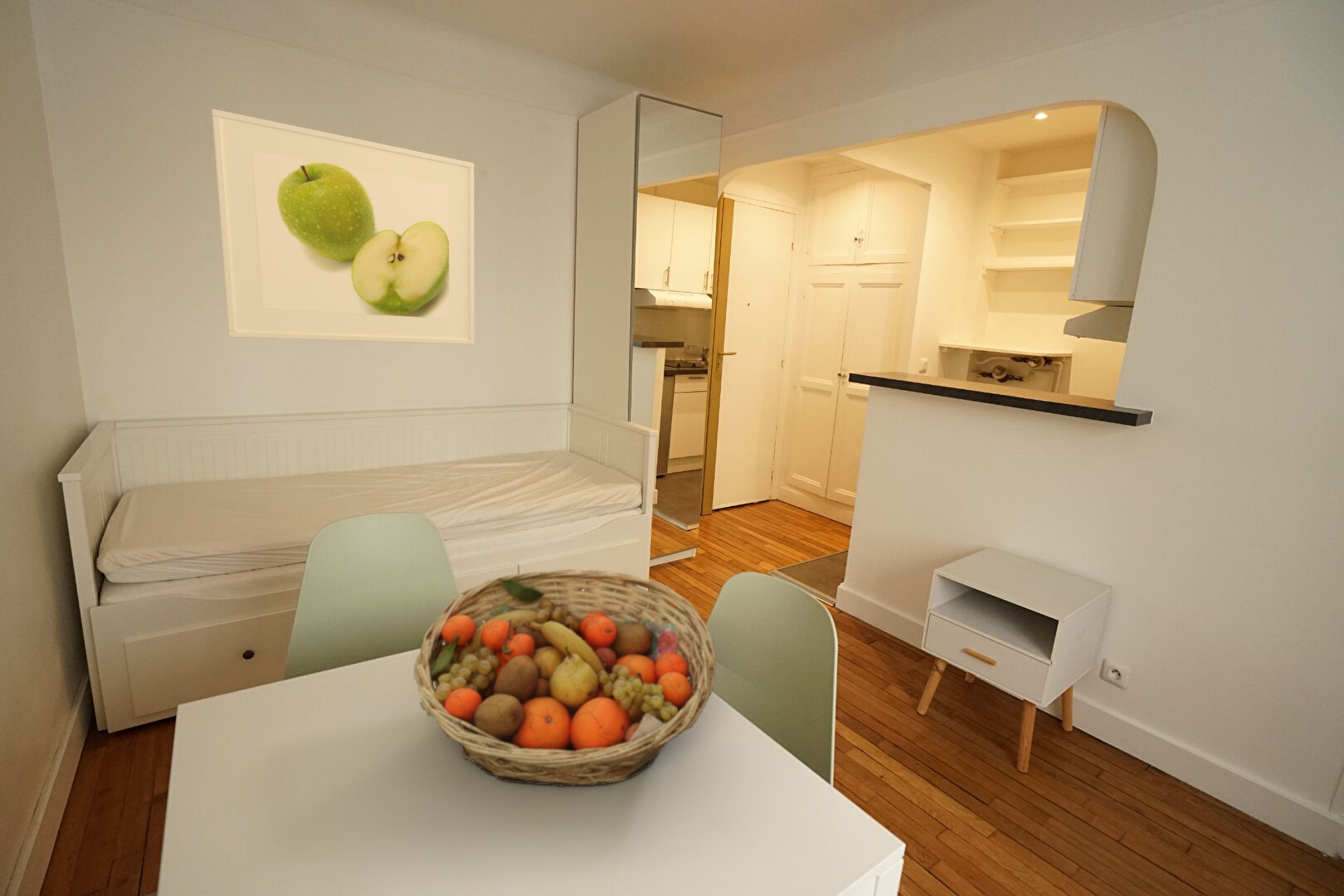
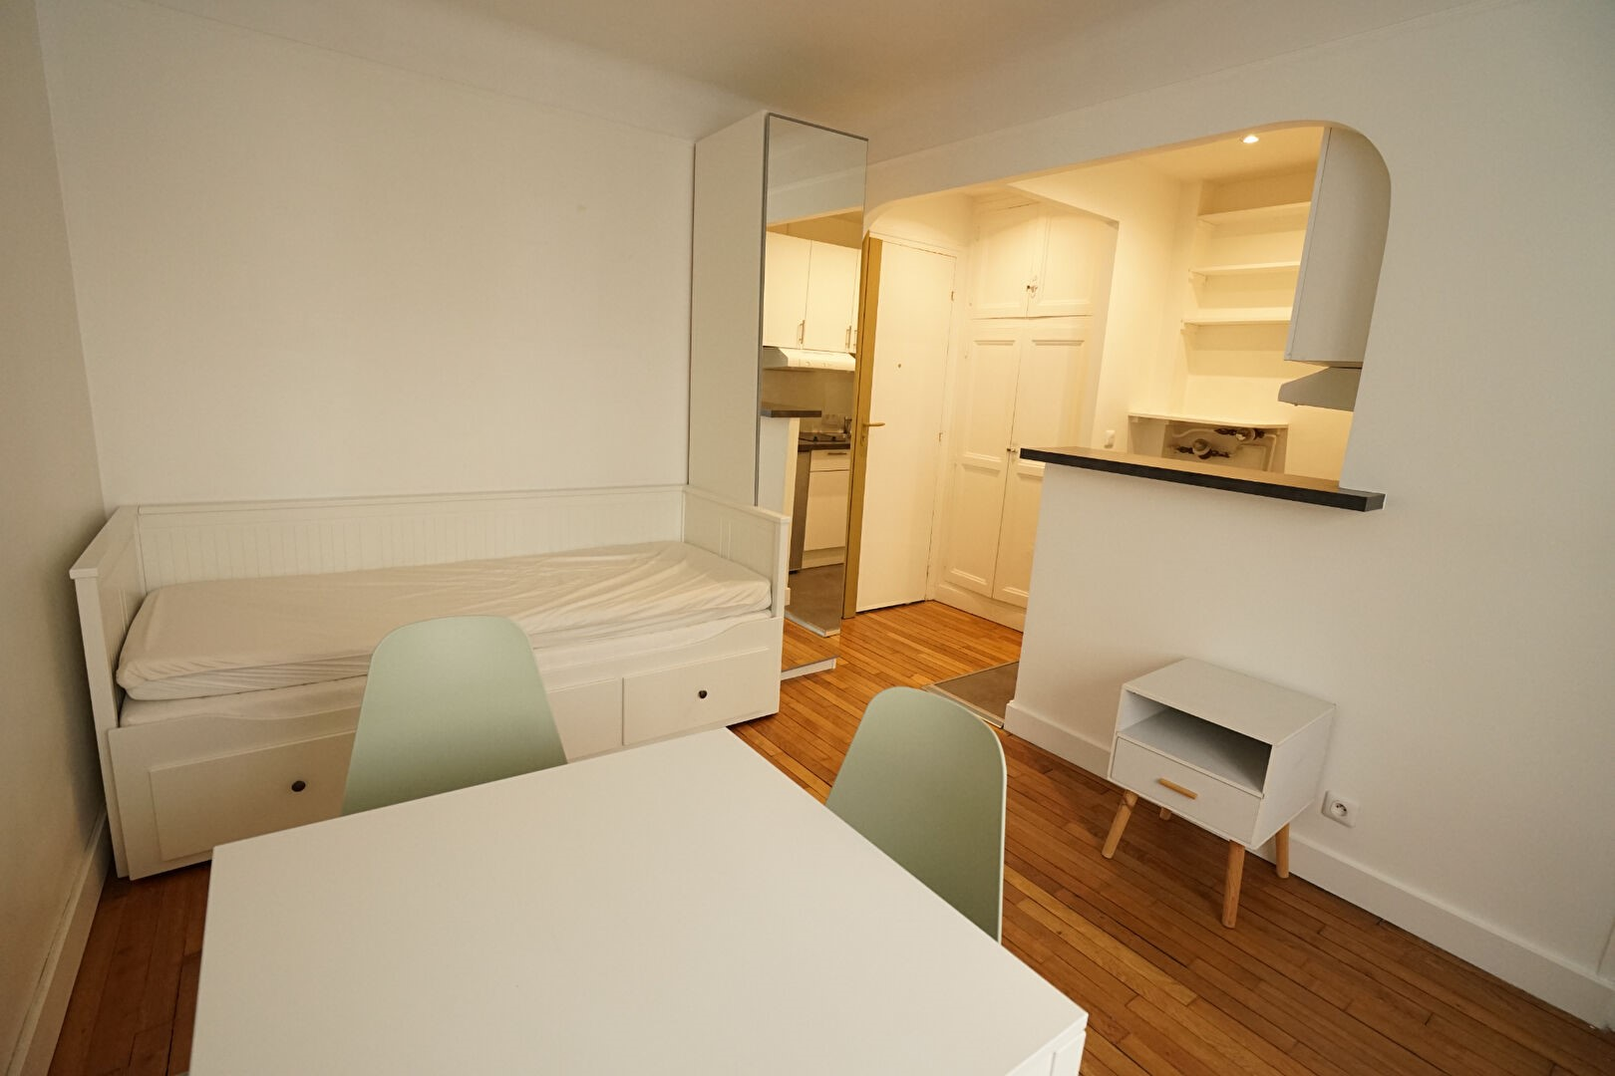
- fruit basket (568, 668)
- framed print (361, 243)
